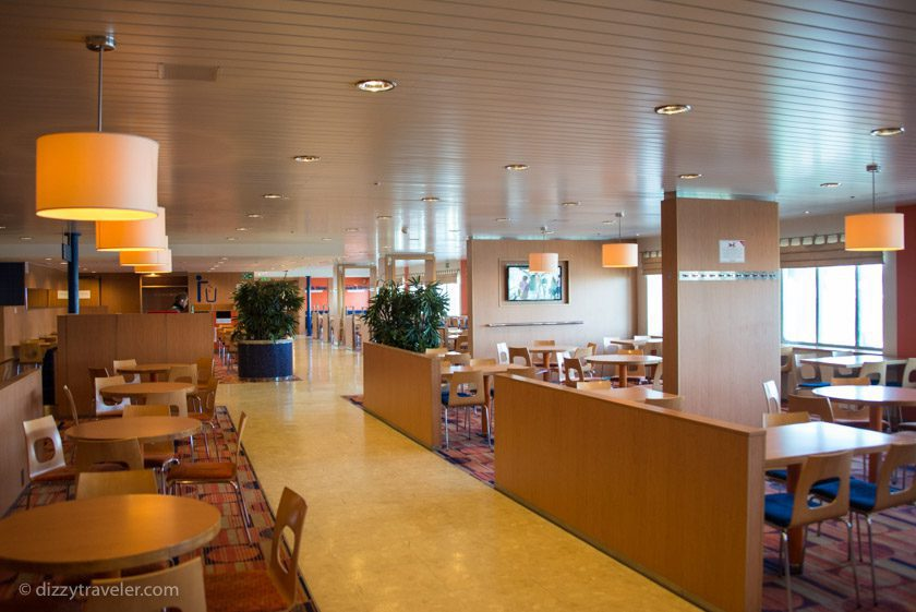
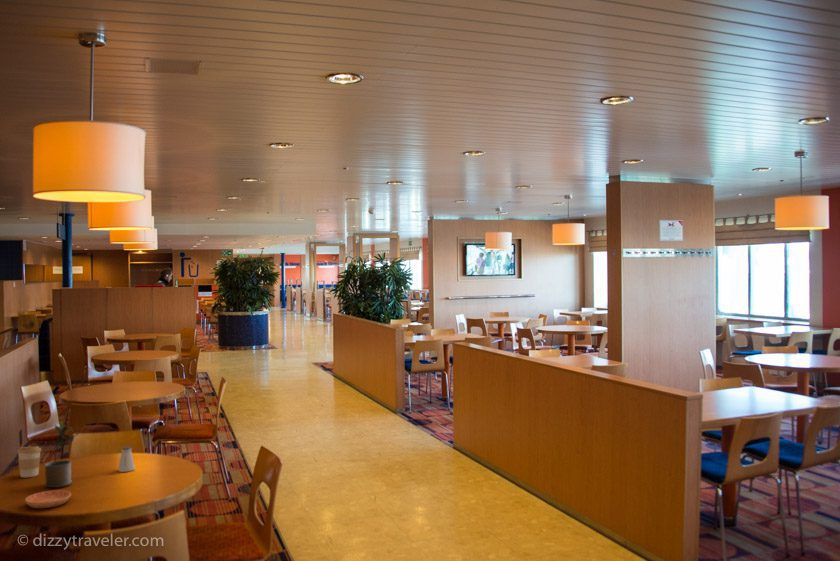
+ potted plant (62, 453)
+ coffee cup (29, 460)
+ saltshaker (126, 458)
+ saucer (48, 499)
